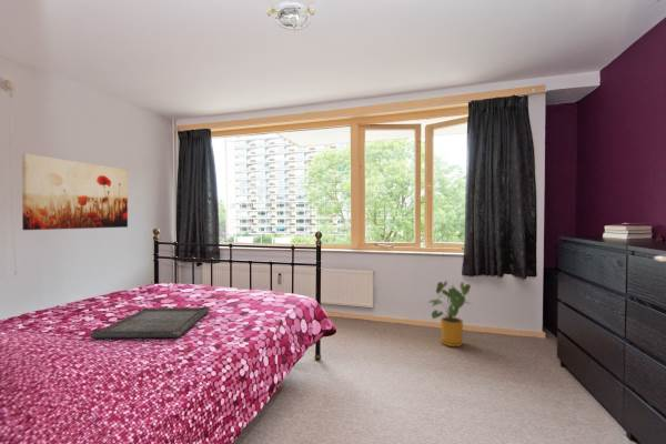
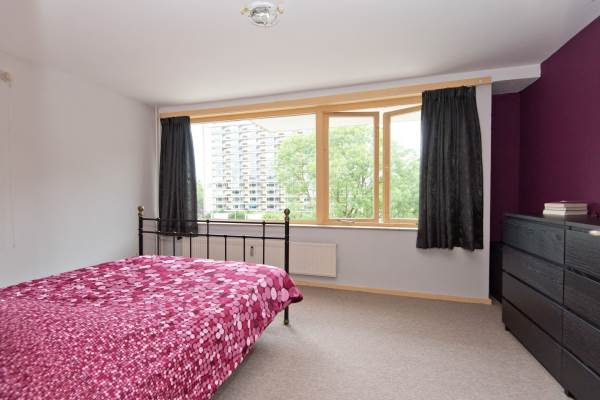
- serving tray (159, 321)
- house plant (450, 313)
- wall art (82, 195)
